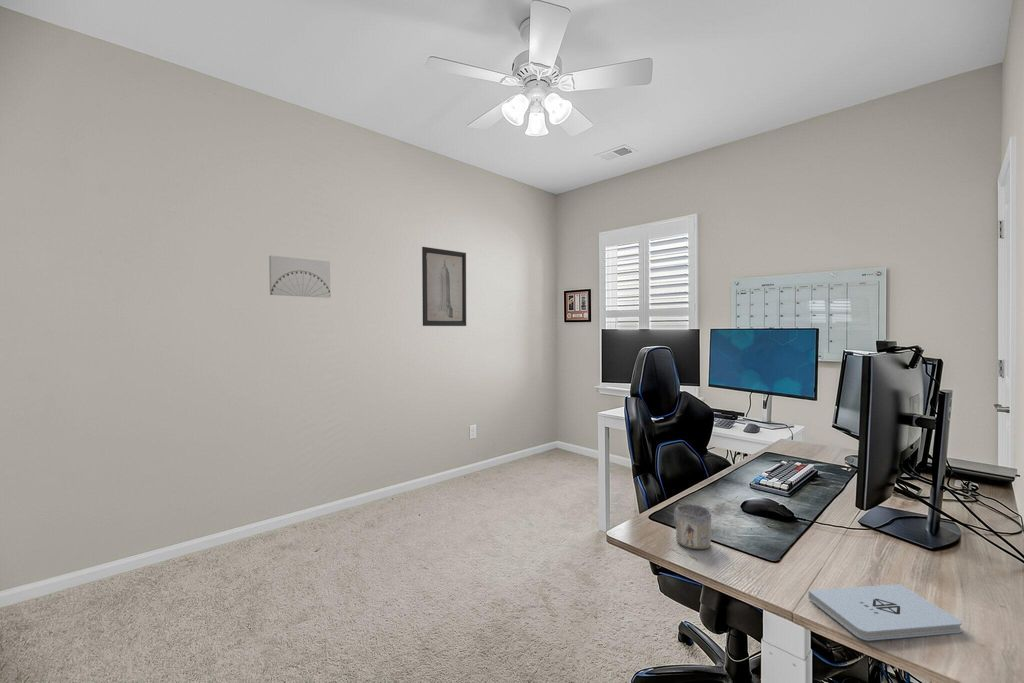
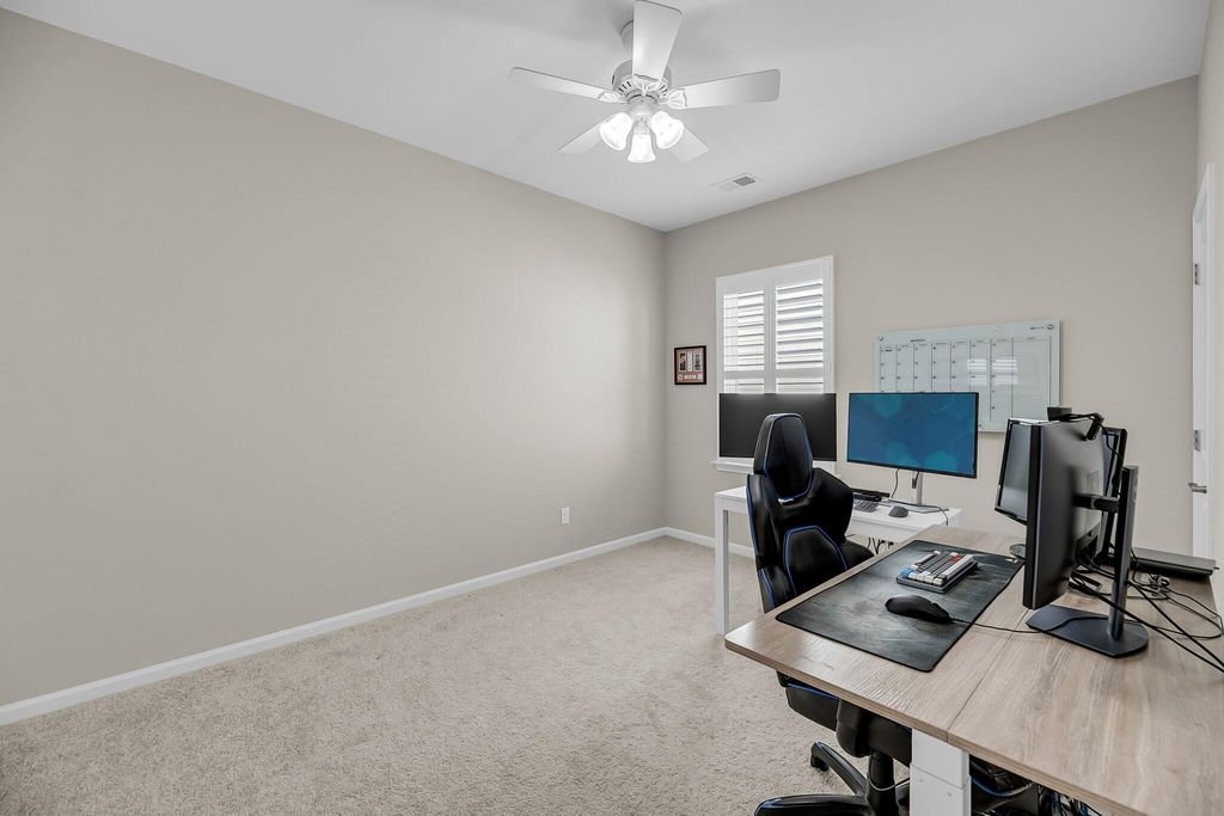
- notepad (882, 610)
- wall art (445, 288)
- mug (688, 523)
- wall art (301, 277)
